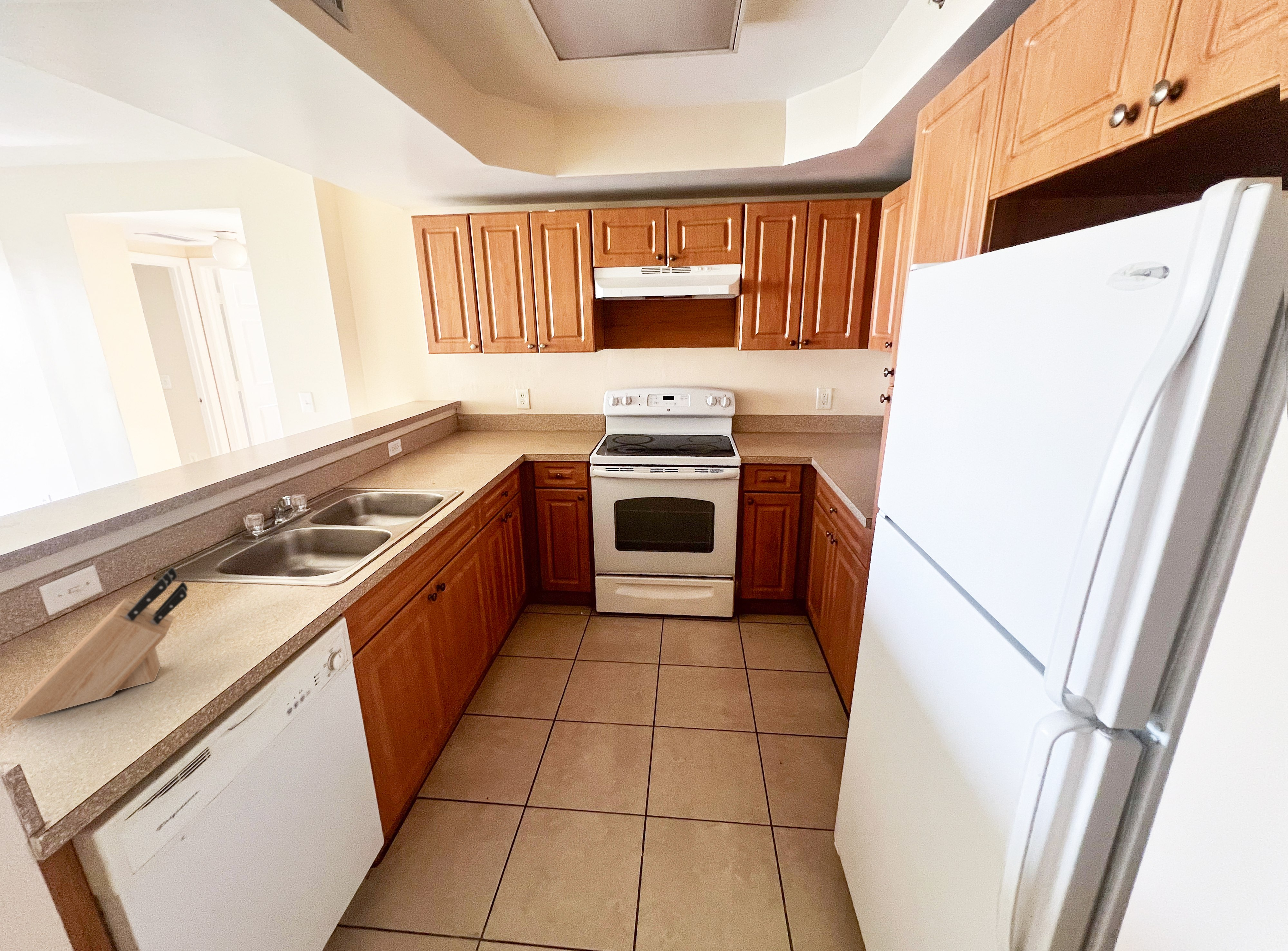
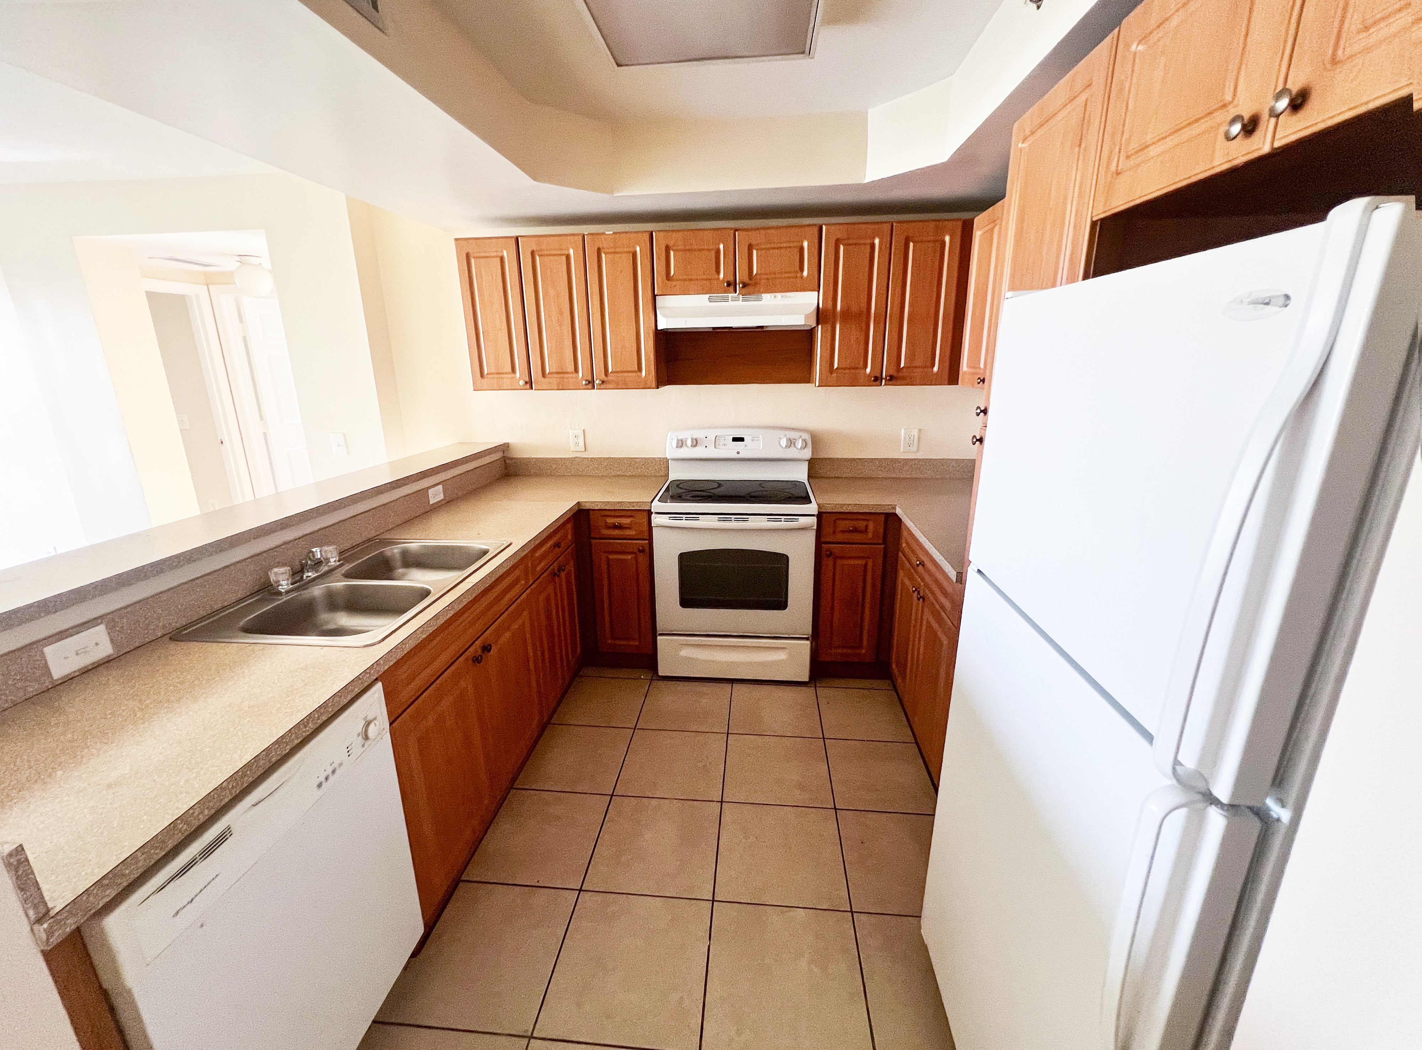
- knife block (105, 636)
